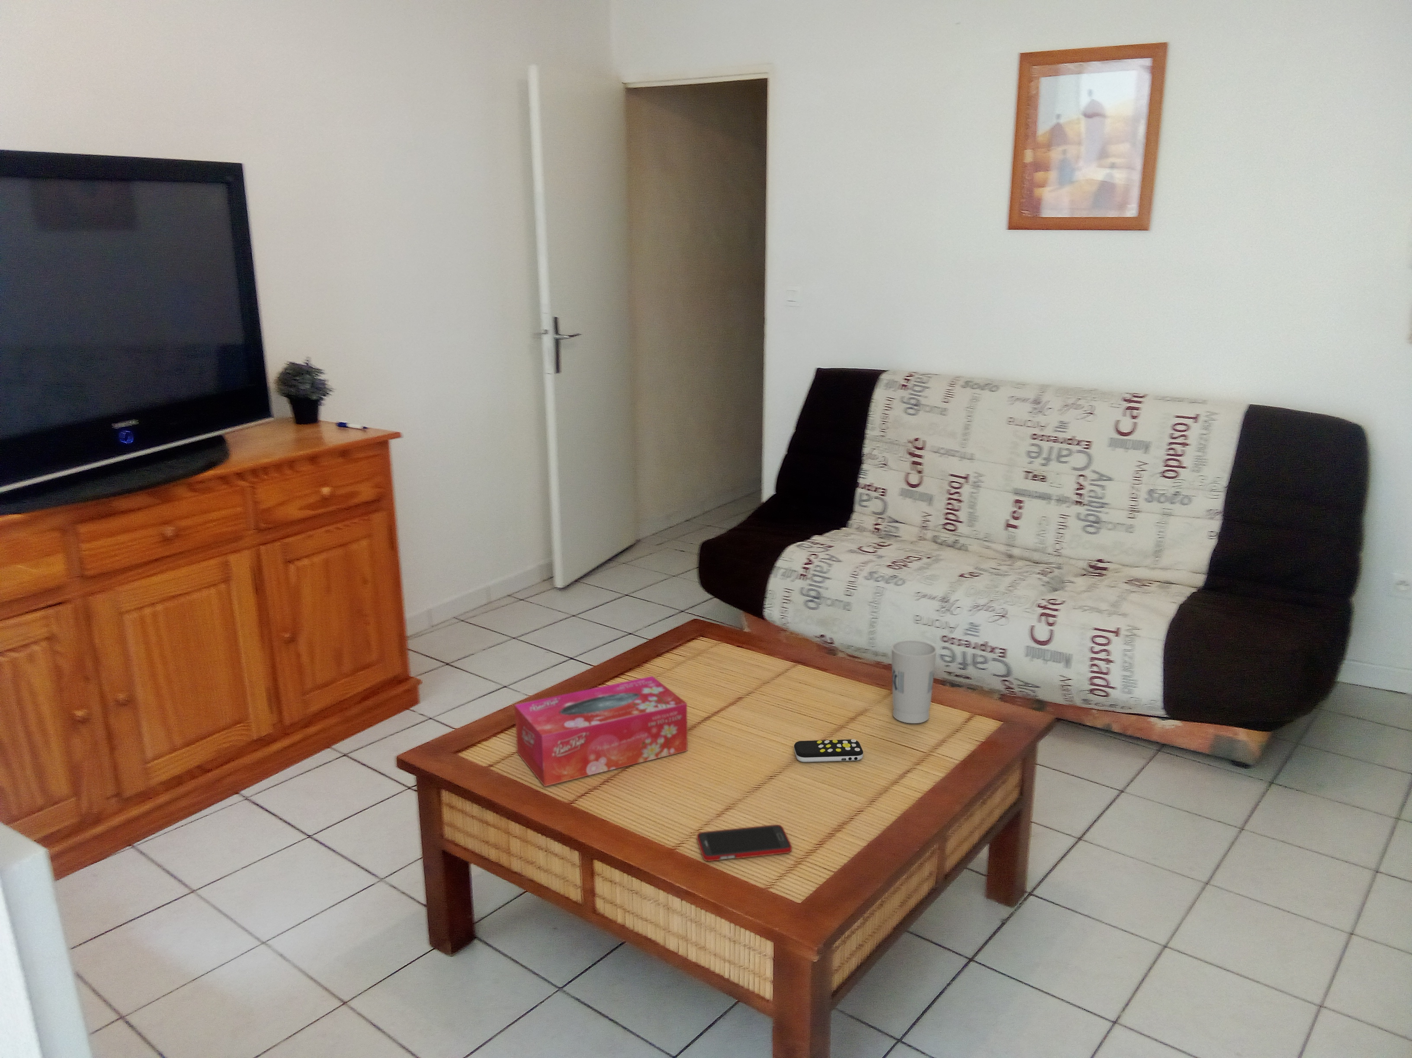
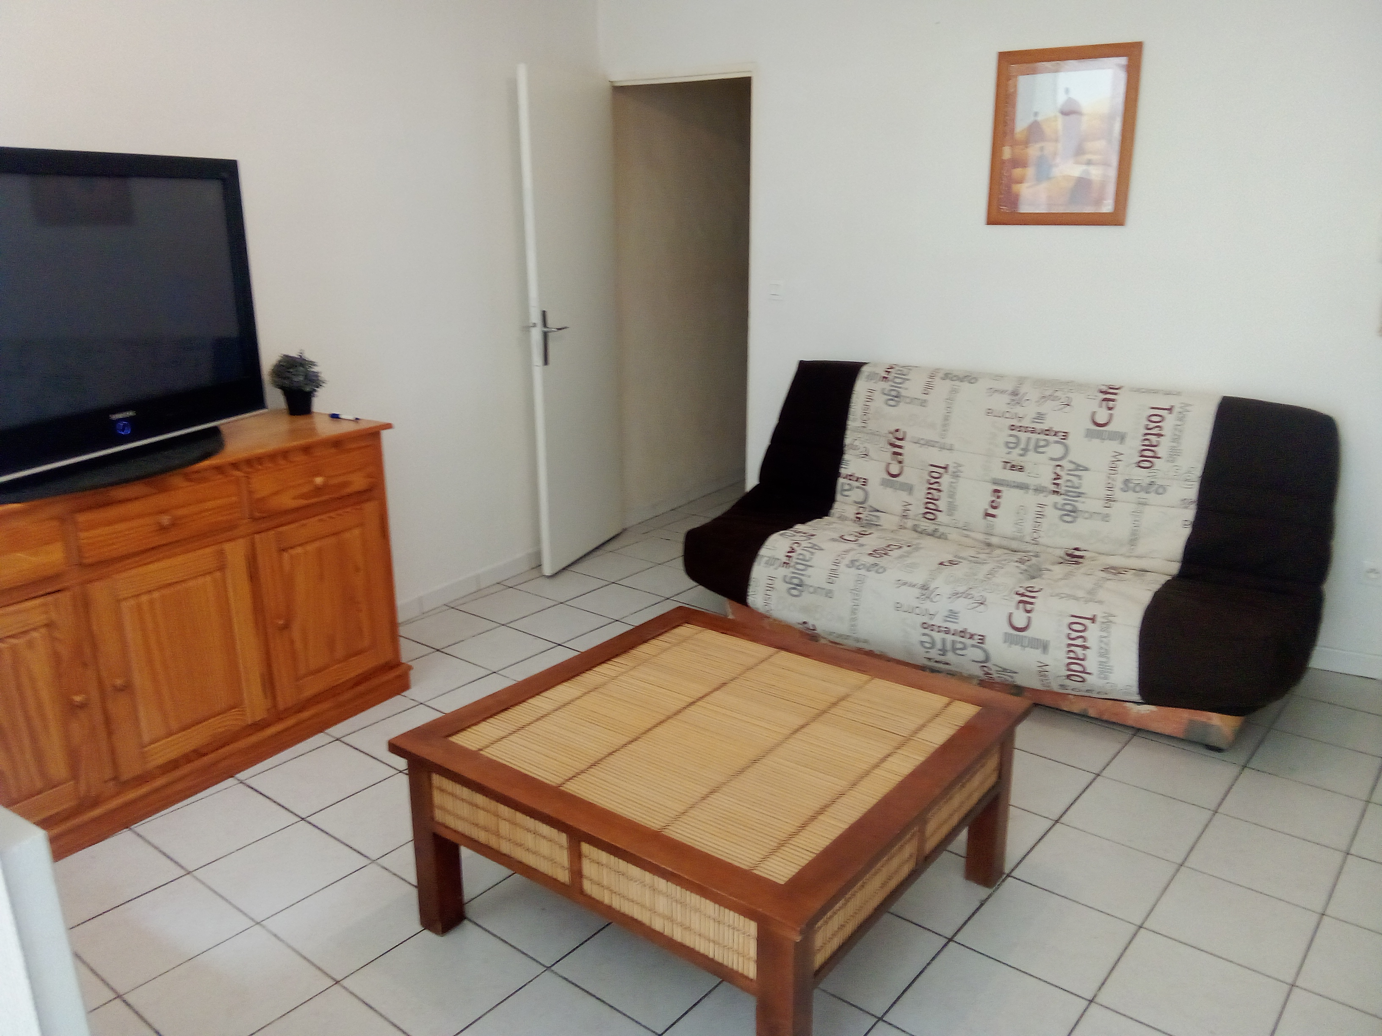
- tissue box (601, 728)
- cell phone (744, 842)
- remote control (828, 750)
- cup (913, 682)
